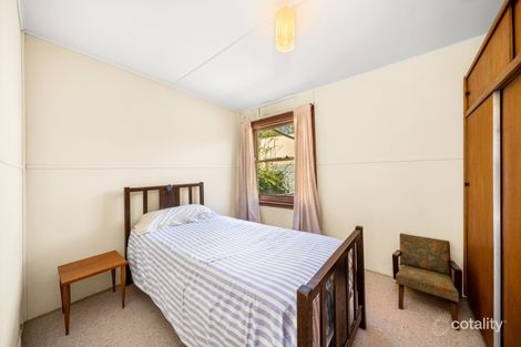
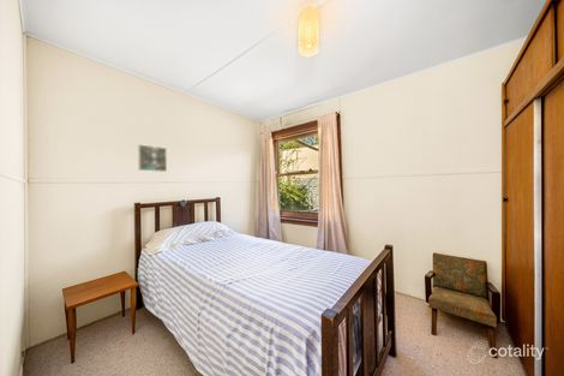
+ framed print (152, 159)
